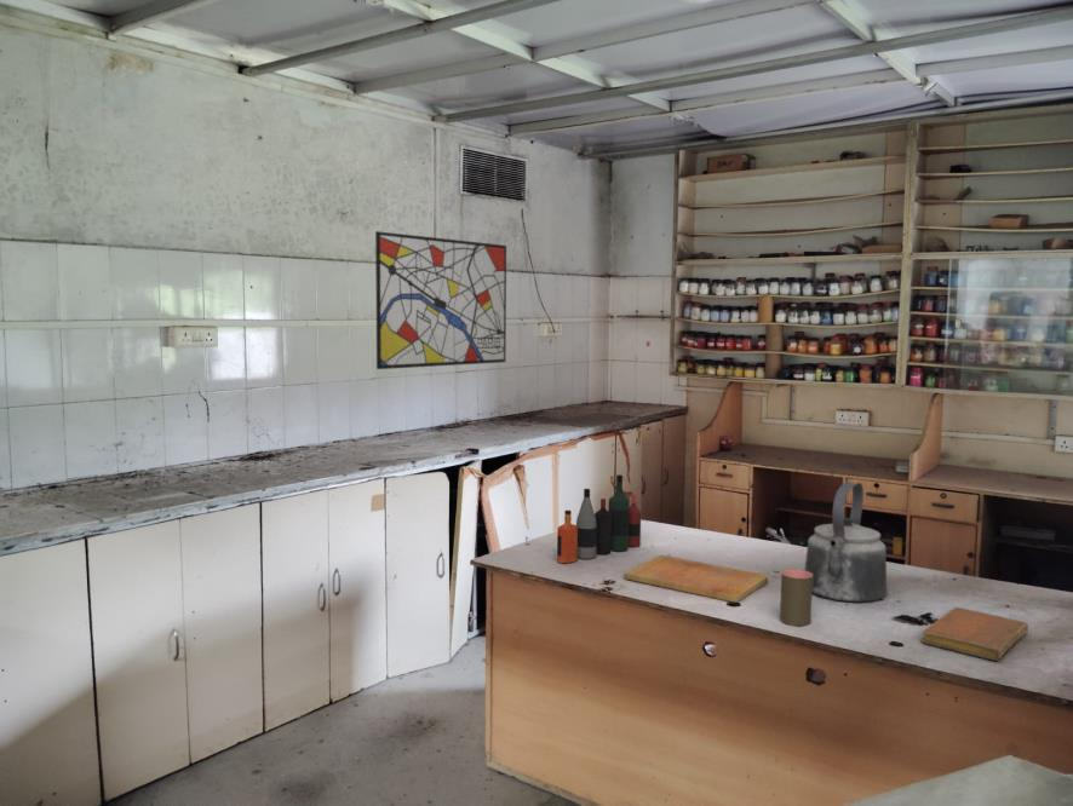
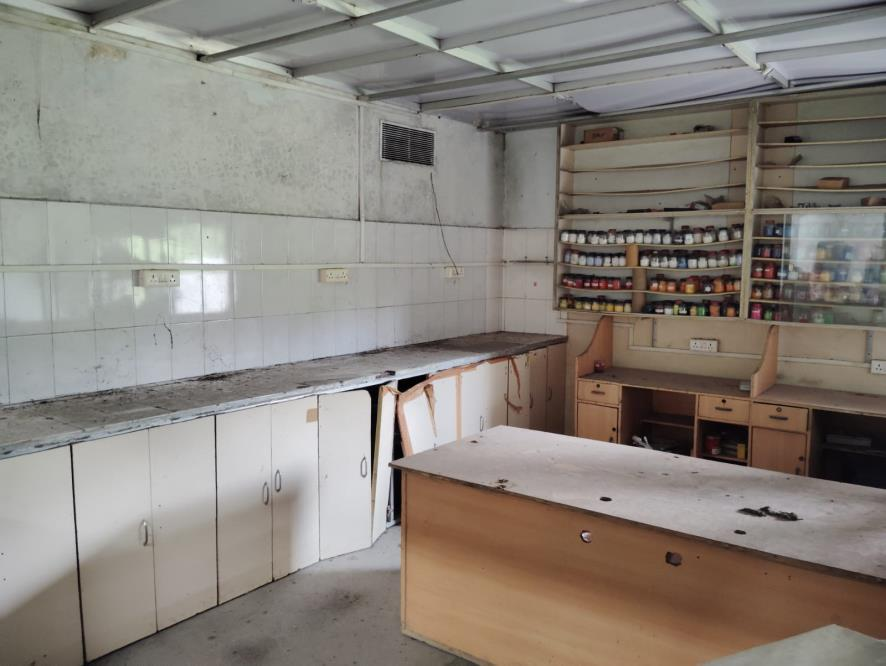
- kettle (844, 539)
- cup (796, 597)
- bottle collection (601, 516)
- cutting board (695, 576)
- notebook (975, 632)
- wall art (446, 303)
